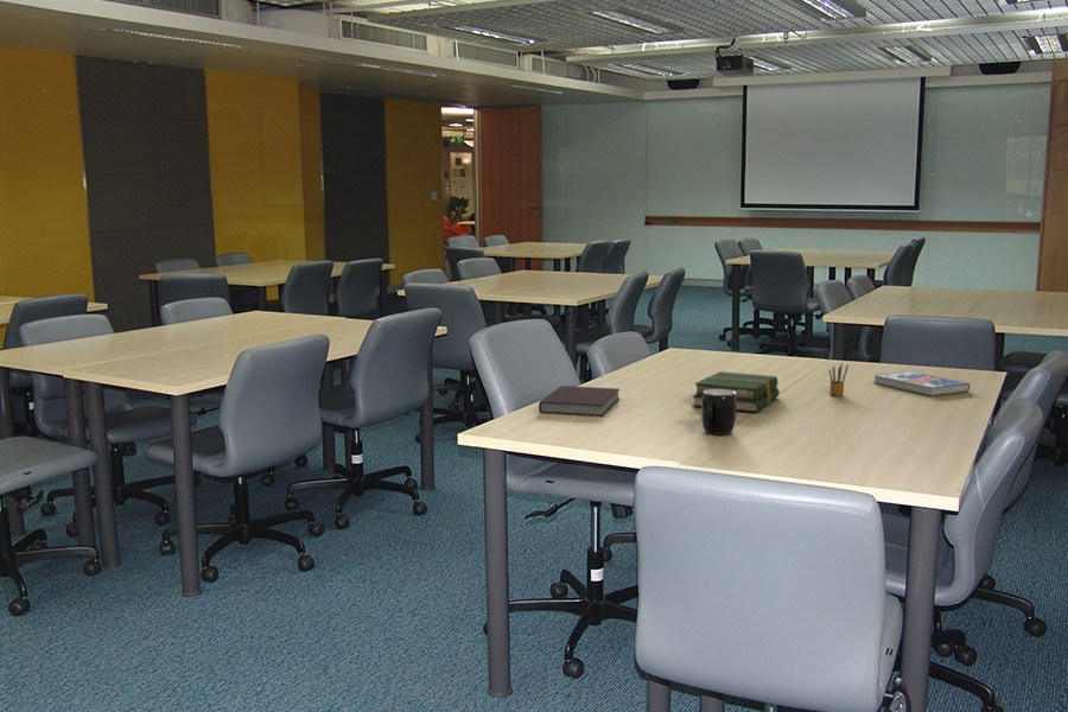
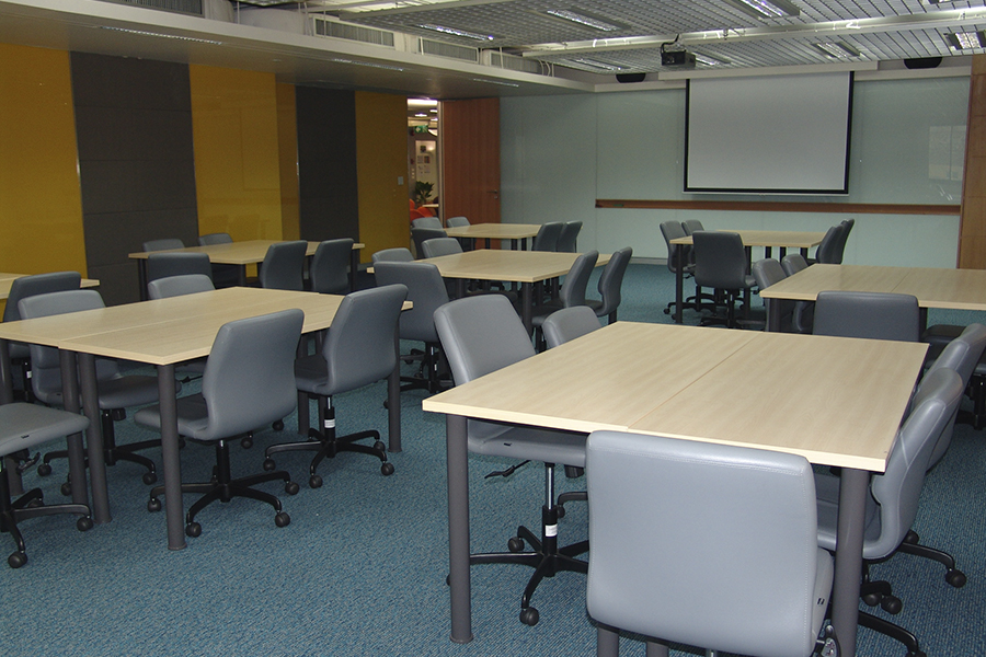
- notebook (580, 400)
- mug (716, 413)
- book (920, 382)
- pencil box (838, 379)
- book (736, 390)
